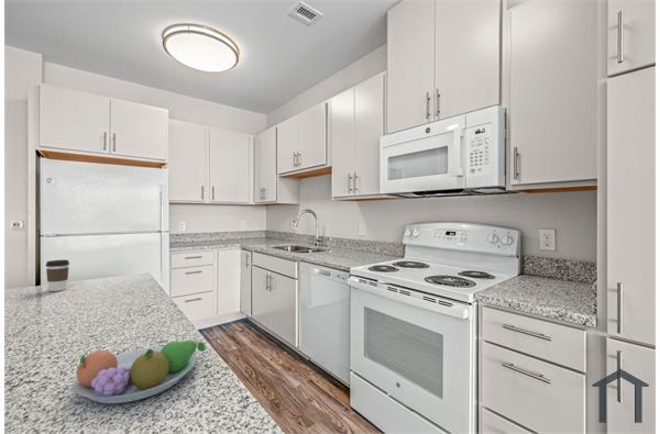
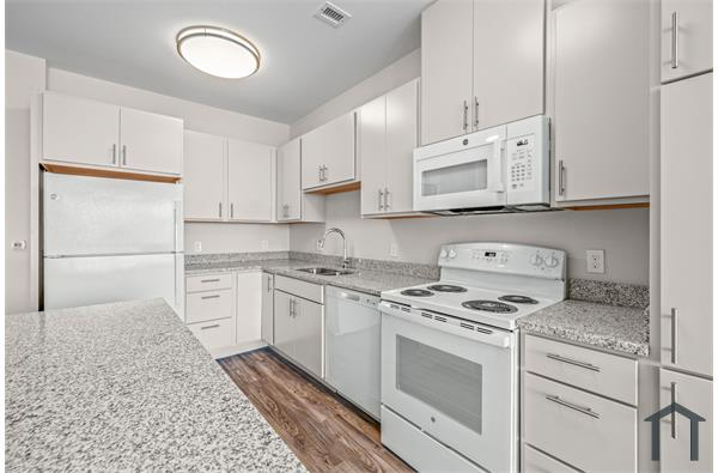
- fruit bowl (143, 358)
- coffee cup (57, 275)
